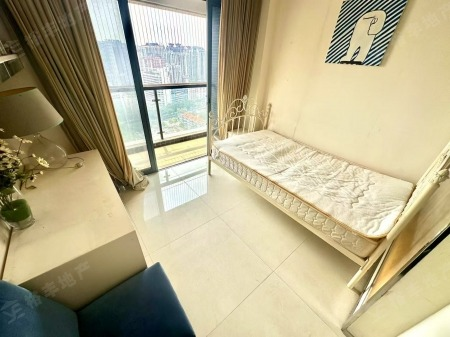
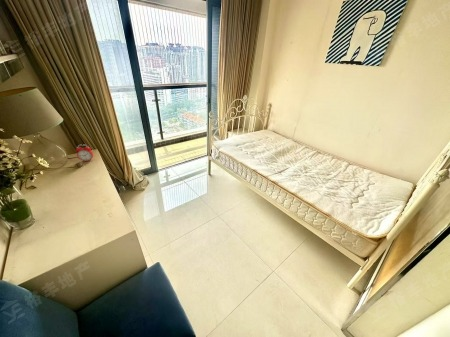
+ alarm clock (84, 152)
